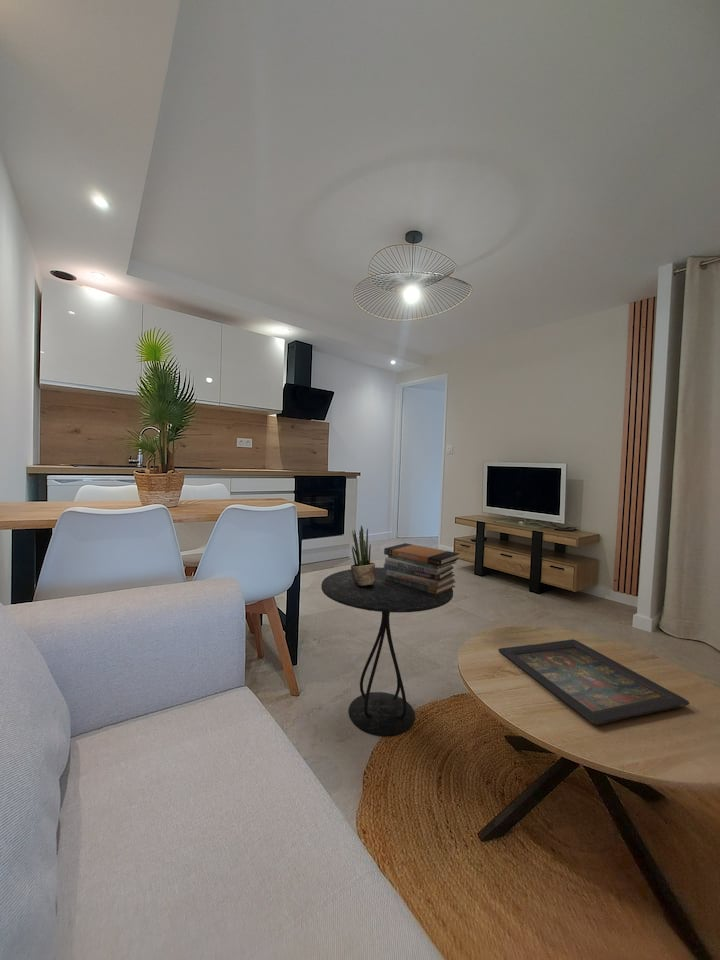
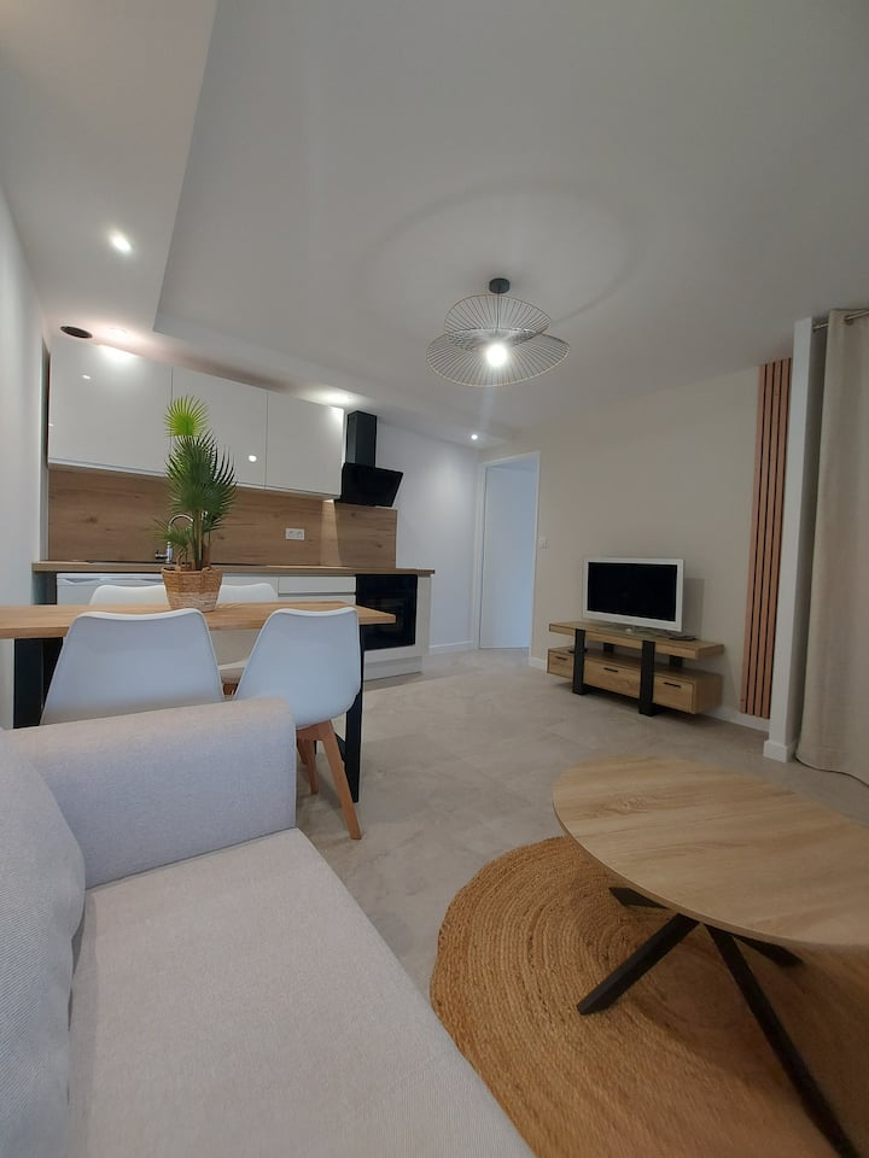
- side table (381, 647)
- book stack (419, 566)
- potted plant (361, 554)
- icon panel (582, 674)
